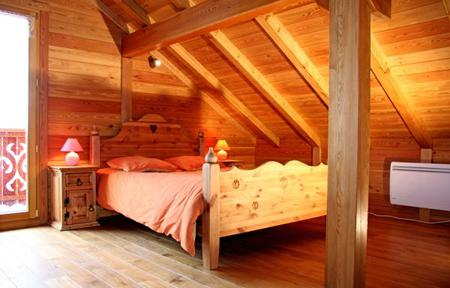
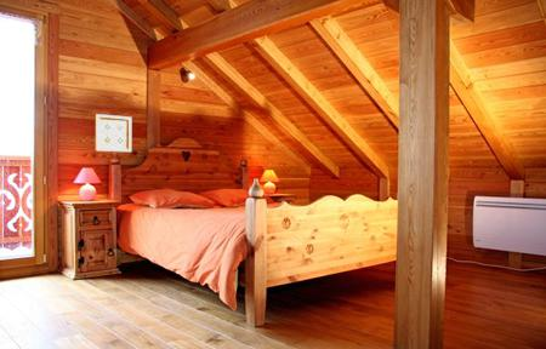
+ wall art (113, 133)
